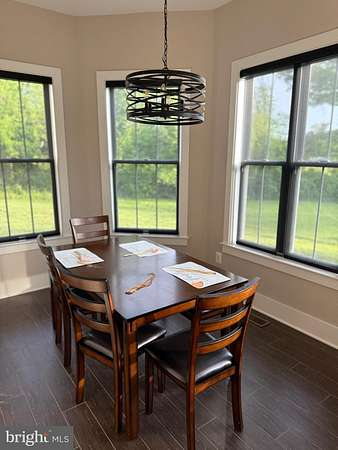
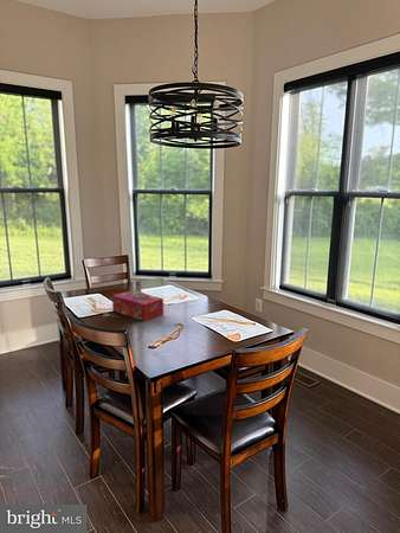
+ tissue box (137, 304)
